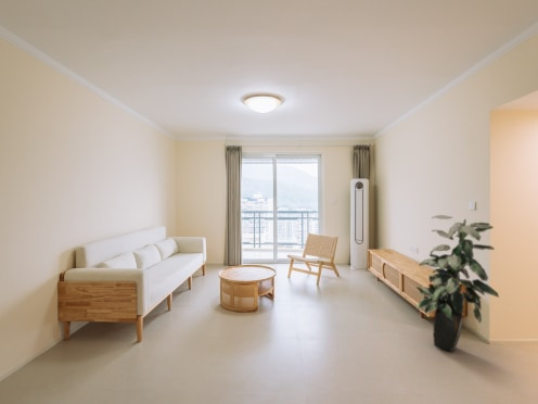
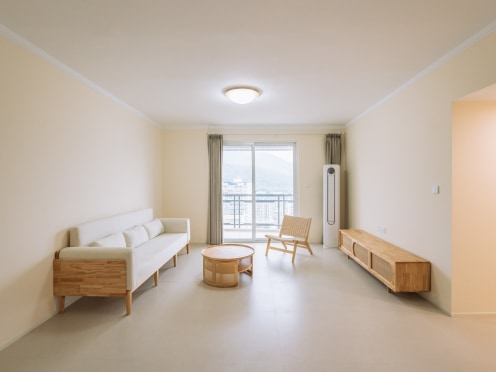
- indoor plant (451, 280)
